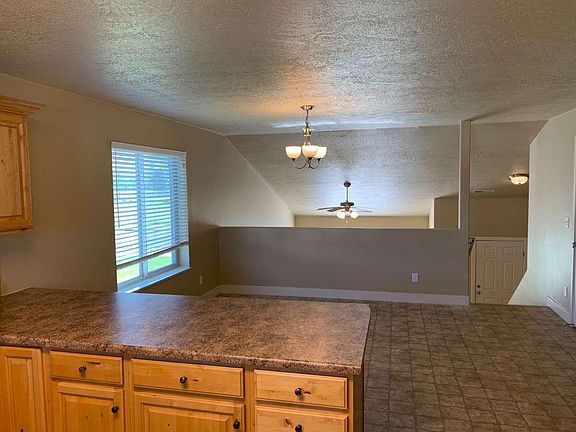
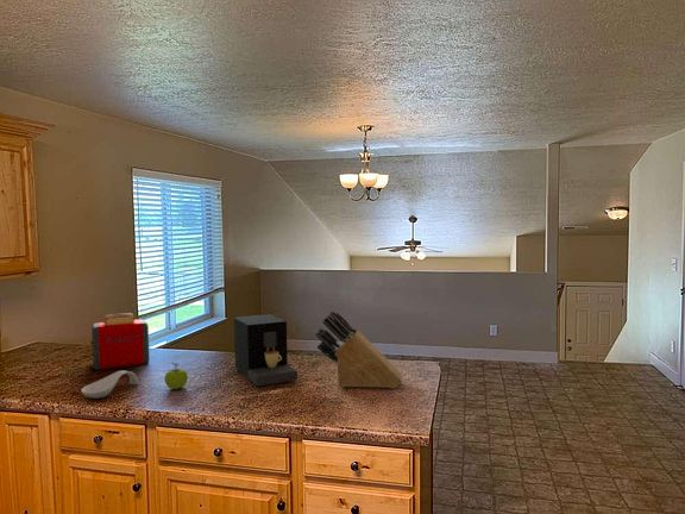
+ knife block (359, 347)
+ coffee maker (264, 347)
+ spoon rest (111, 383)
+ fruit (176, 375)
+ toaster (119, 339)
